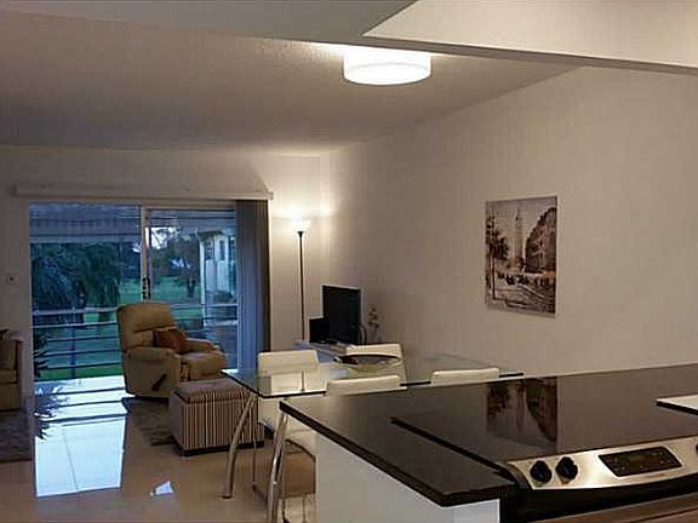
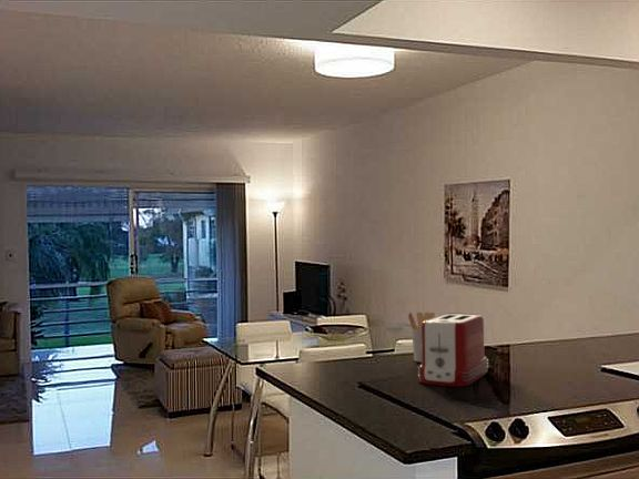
+ toaster (454, 346)
+ utensil holder (420, 335)
